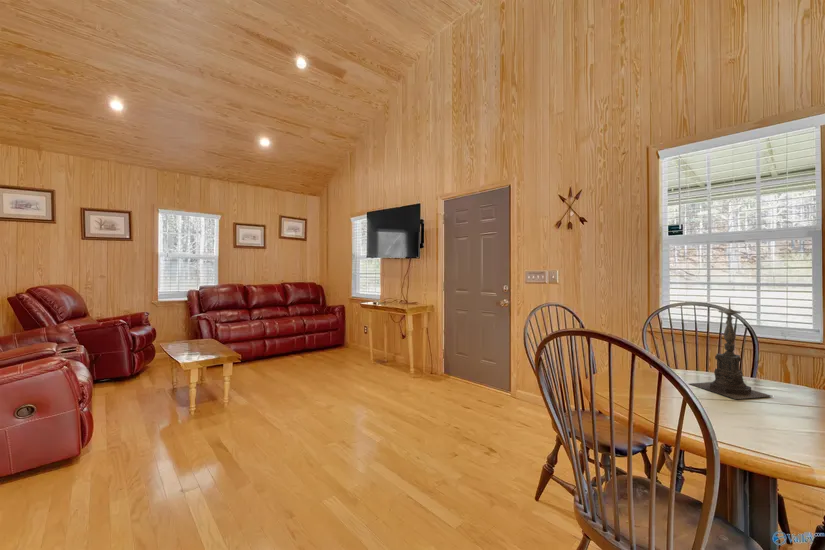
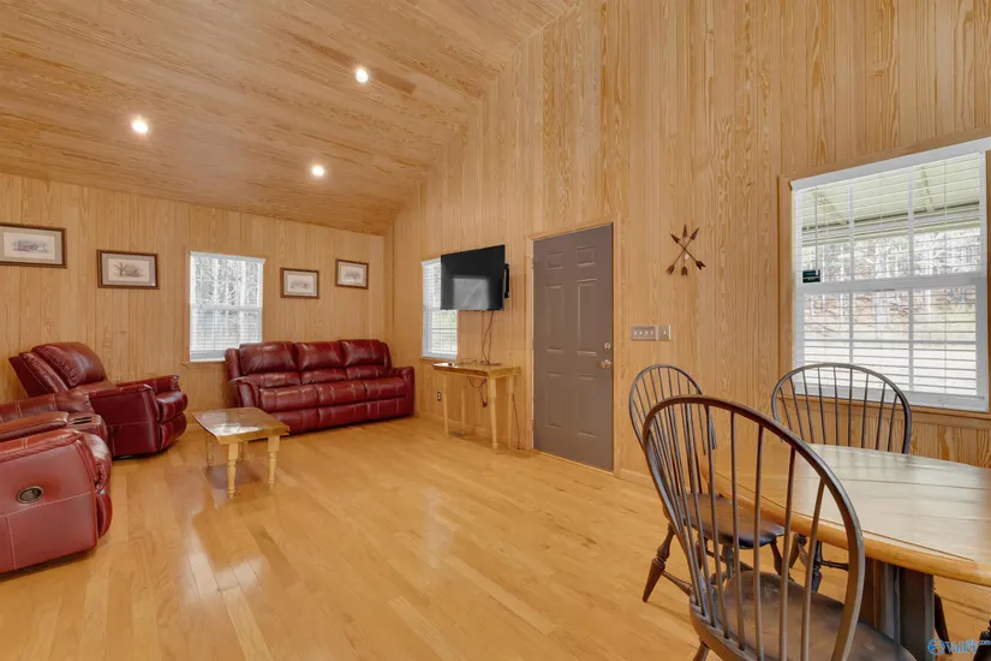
- candle holder (728, 343)
